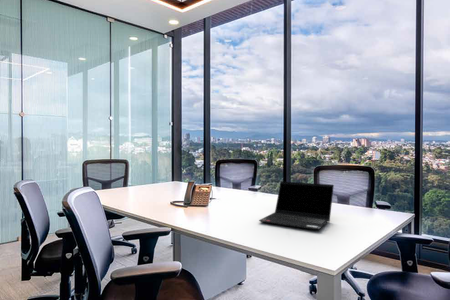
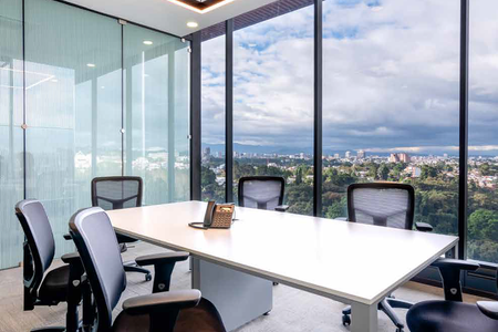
- laptop computer (297, 203)
